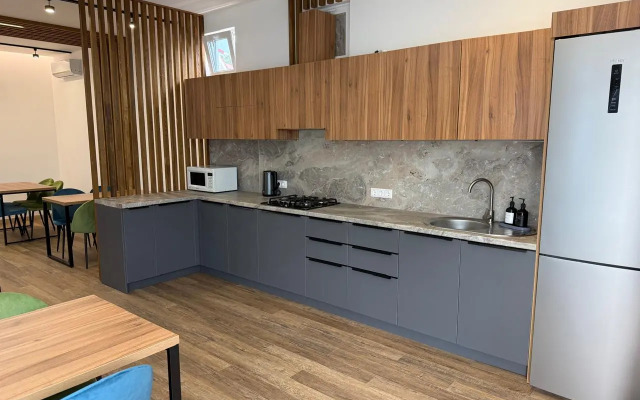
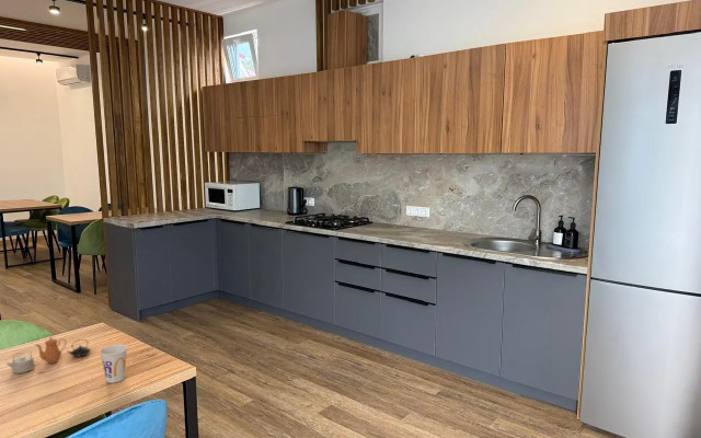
+ teapot (49, 349)
+ cup (114, 364)
